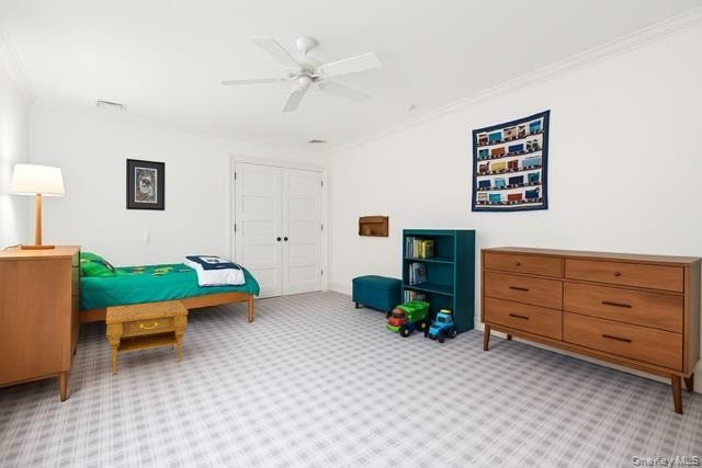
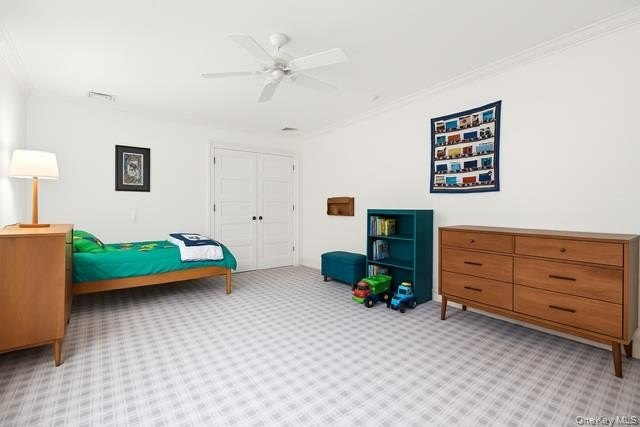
- nightstand (146, 334)
